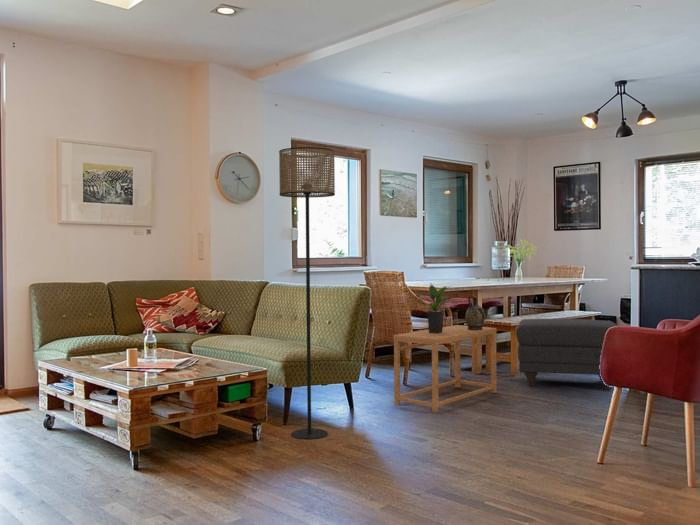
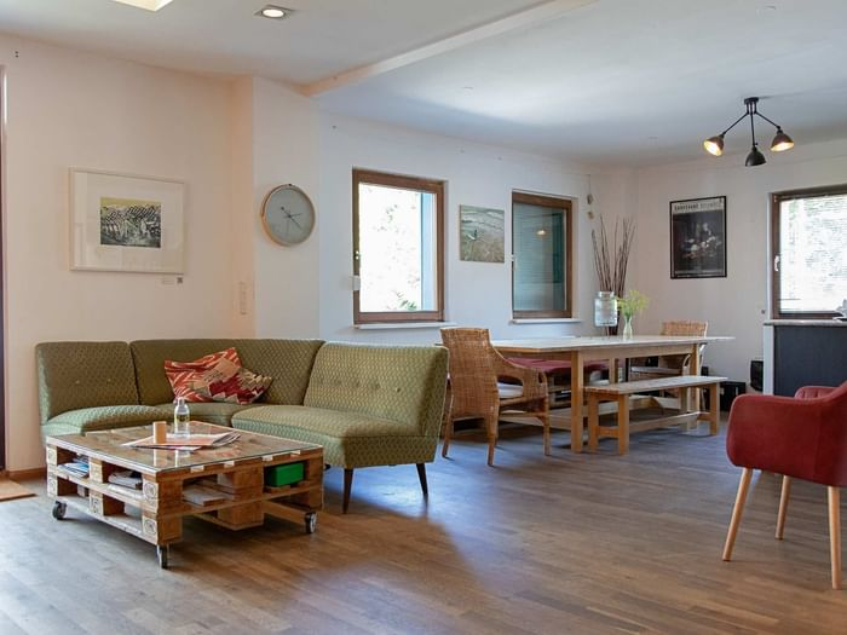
- ottoman (567, 351)
- side table (455, 364)
- potted plant (435, 307)
- ceramic jug (475, 311)
- floor lamp (308, 293)
